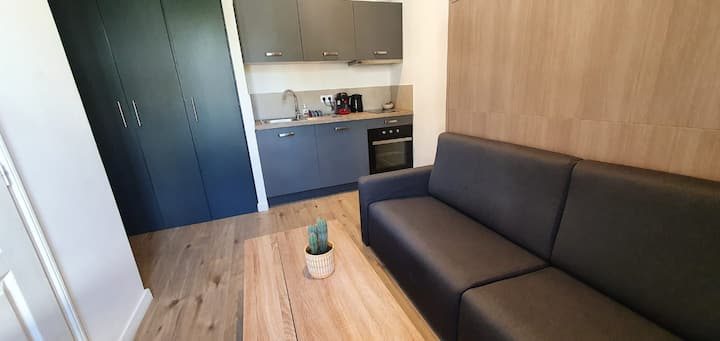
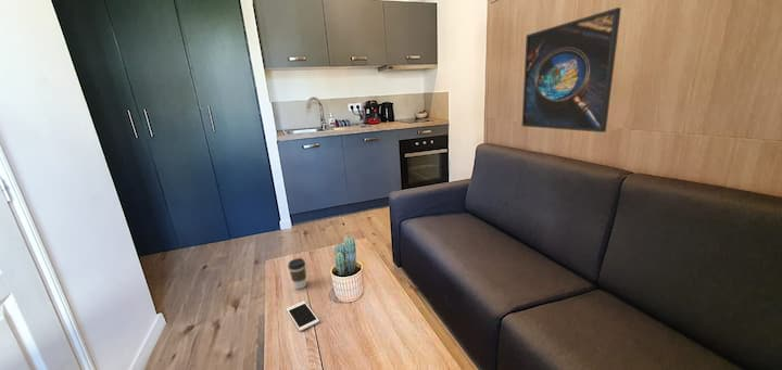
+ cell phone (302, 315)
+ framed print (562, 78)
+ coffee cup (298, 273)
